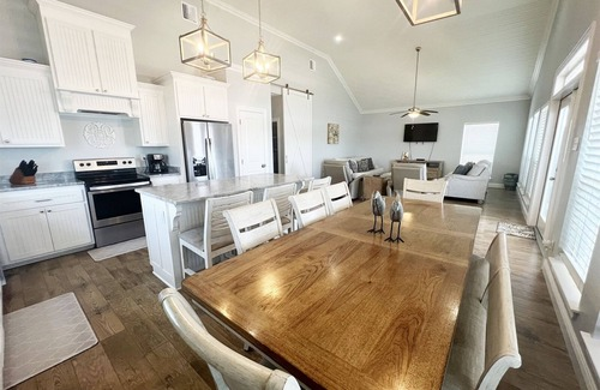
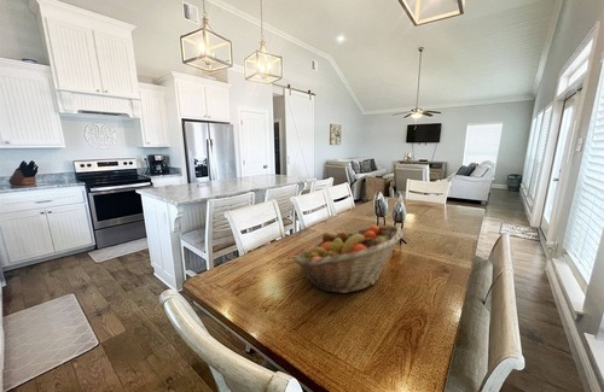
+ fruit basket (349, 251)
